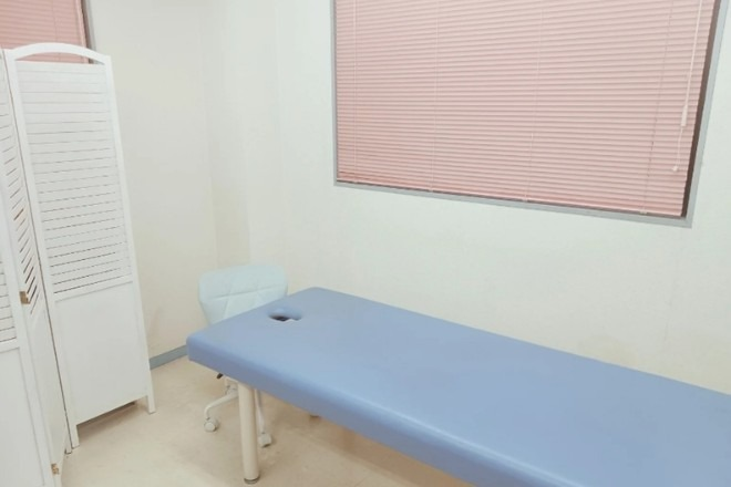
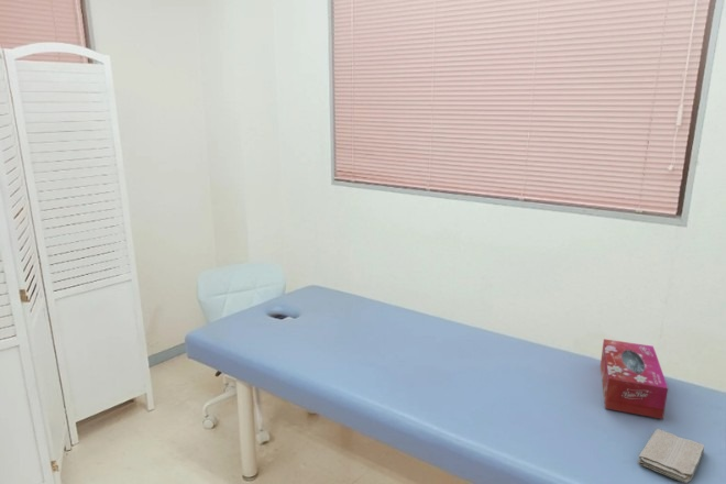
+ tissue box (630, 375)
+ washcloth (671, 453)
